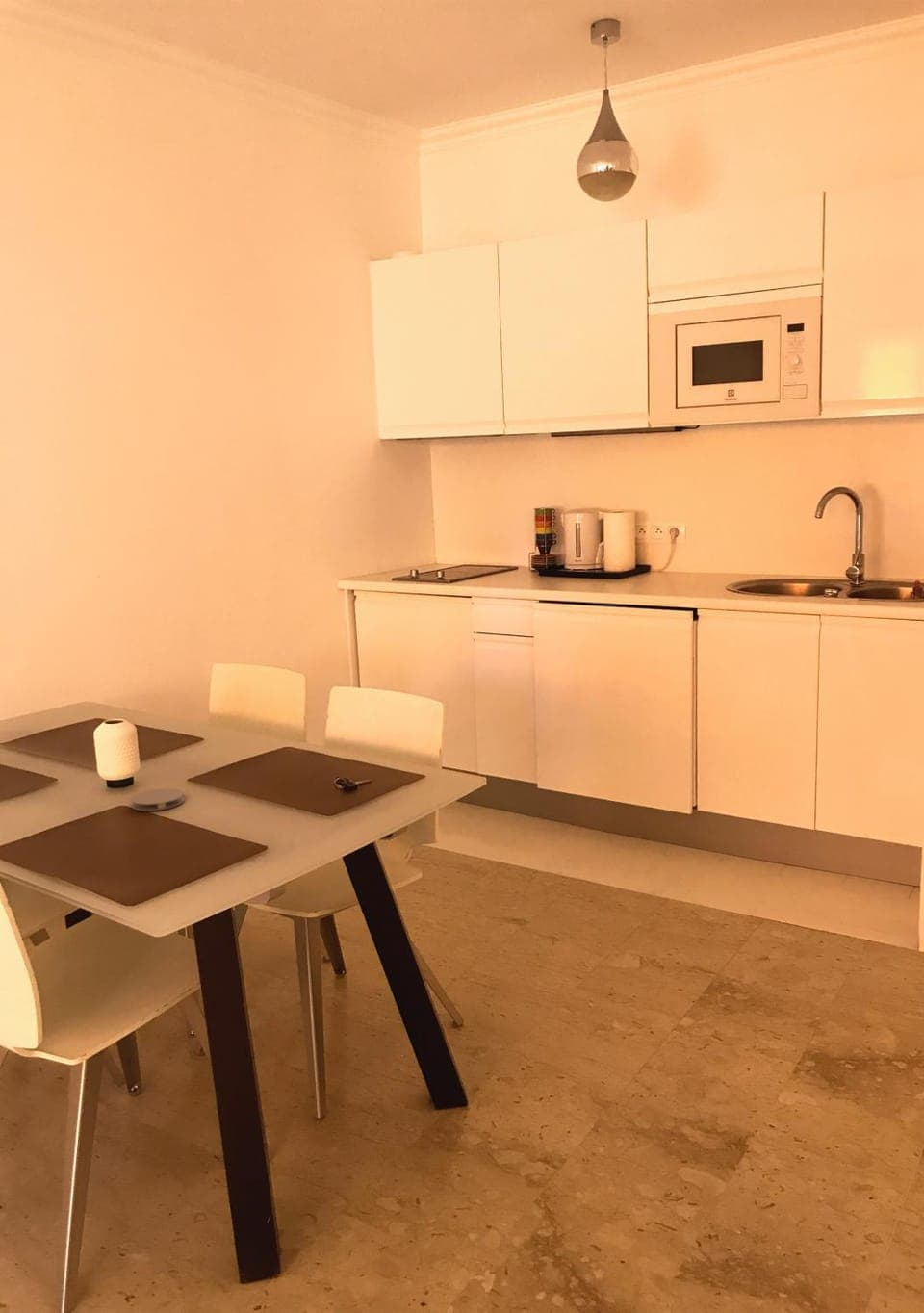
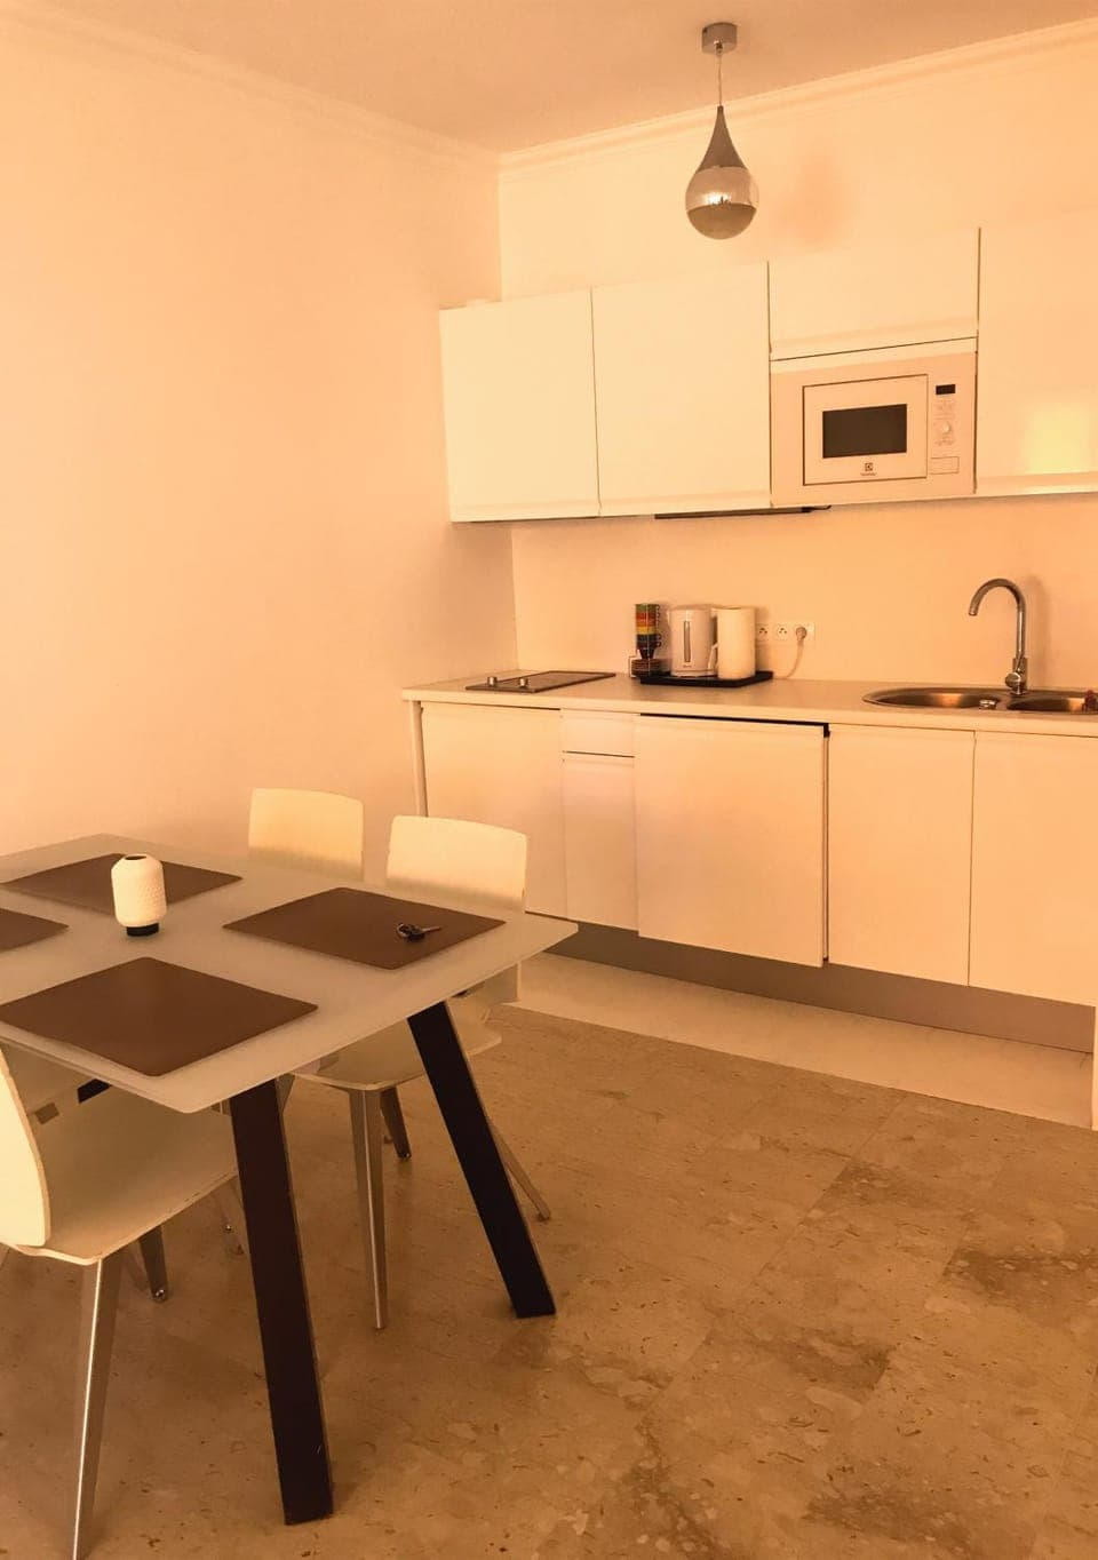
- coaster (157, 799)
